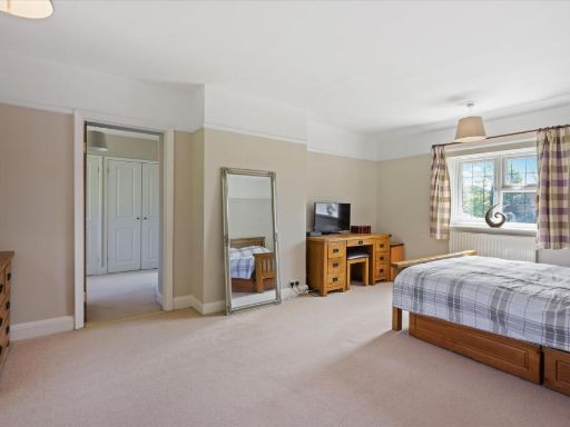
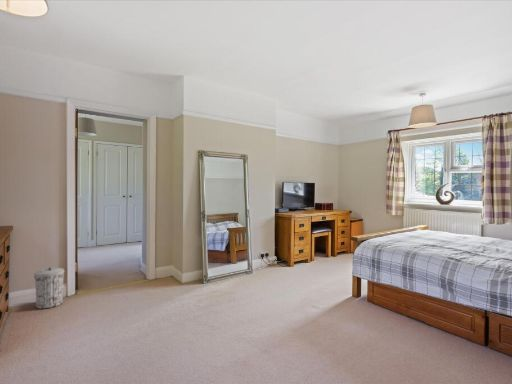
+ trash can (49, 286)
